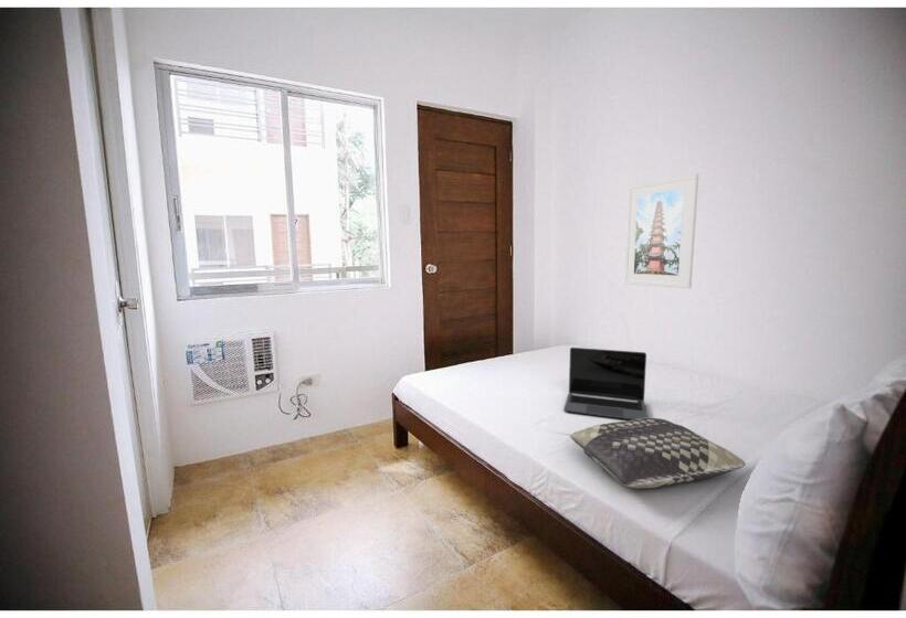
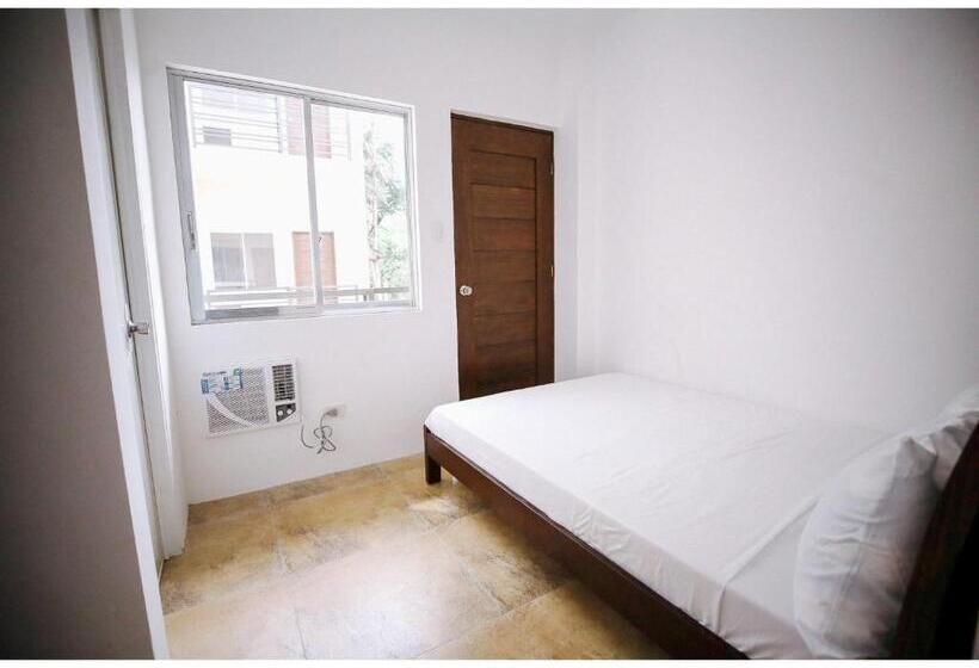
- cushion (650, 448)
- laptop (605, 381)
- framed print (657, 234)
